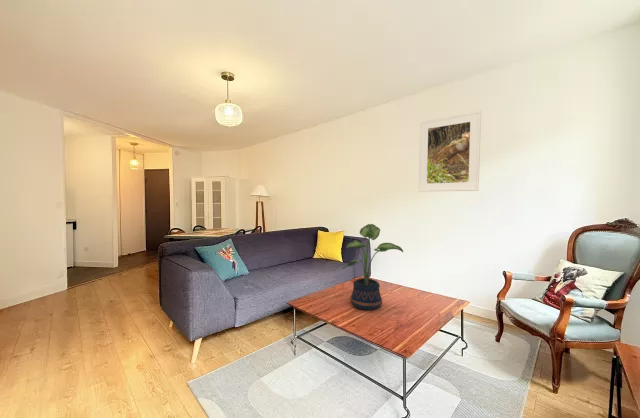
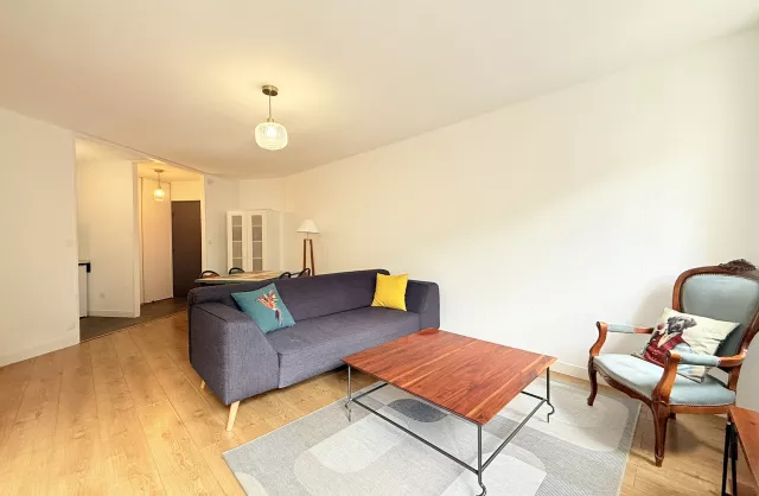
- potted plant (369, 266)
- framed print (447, 154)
